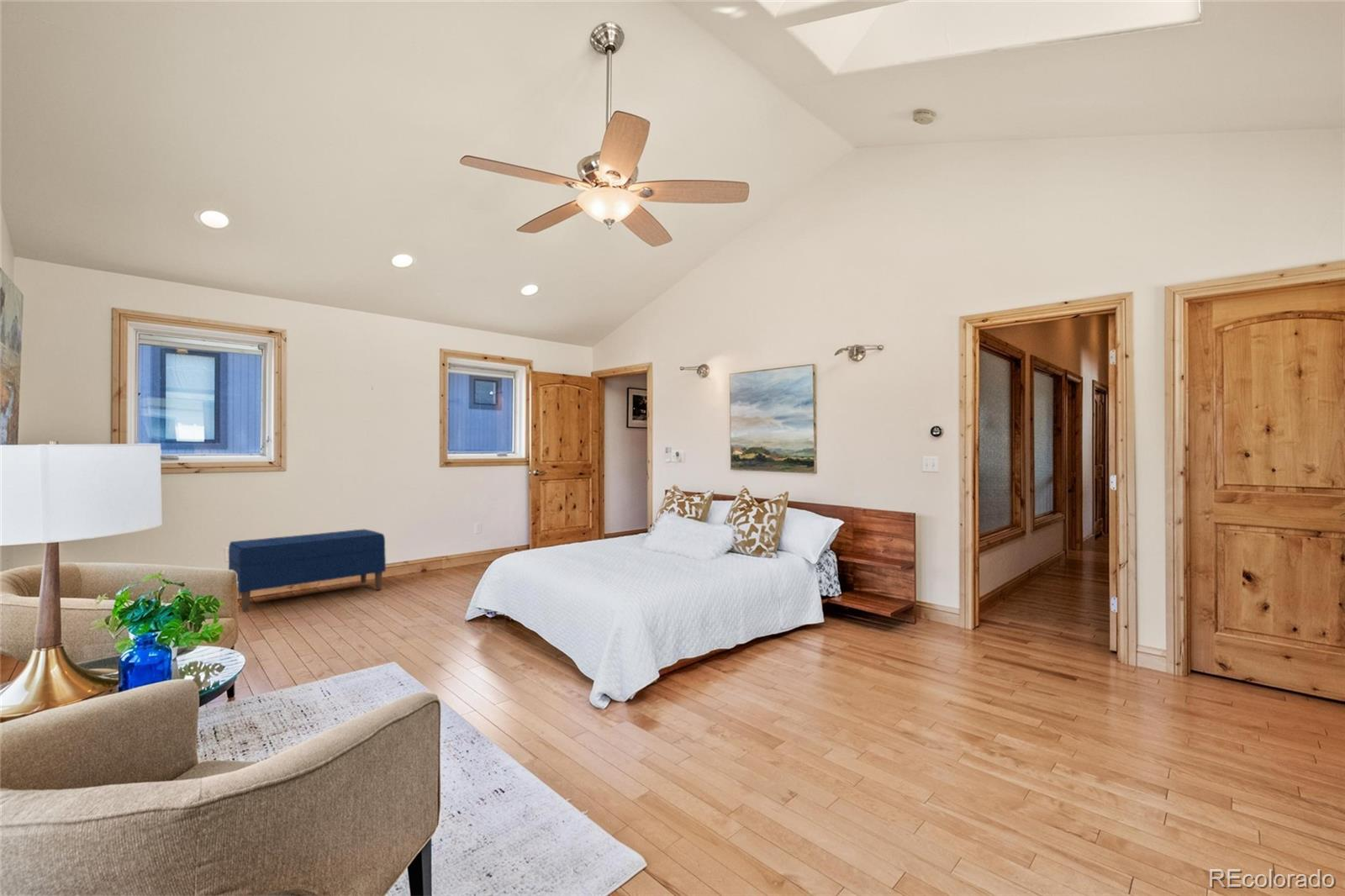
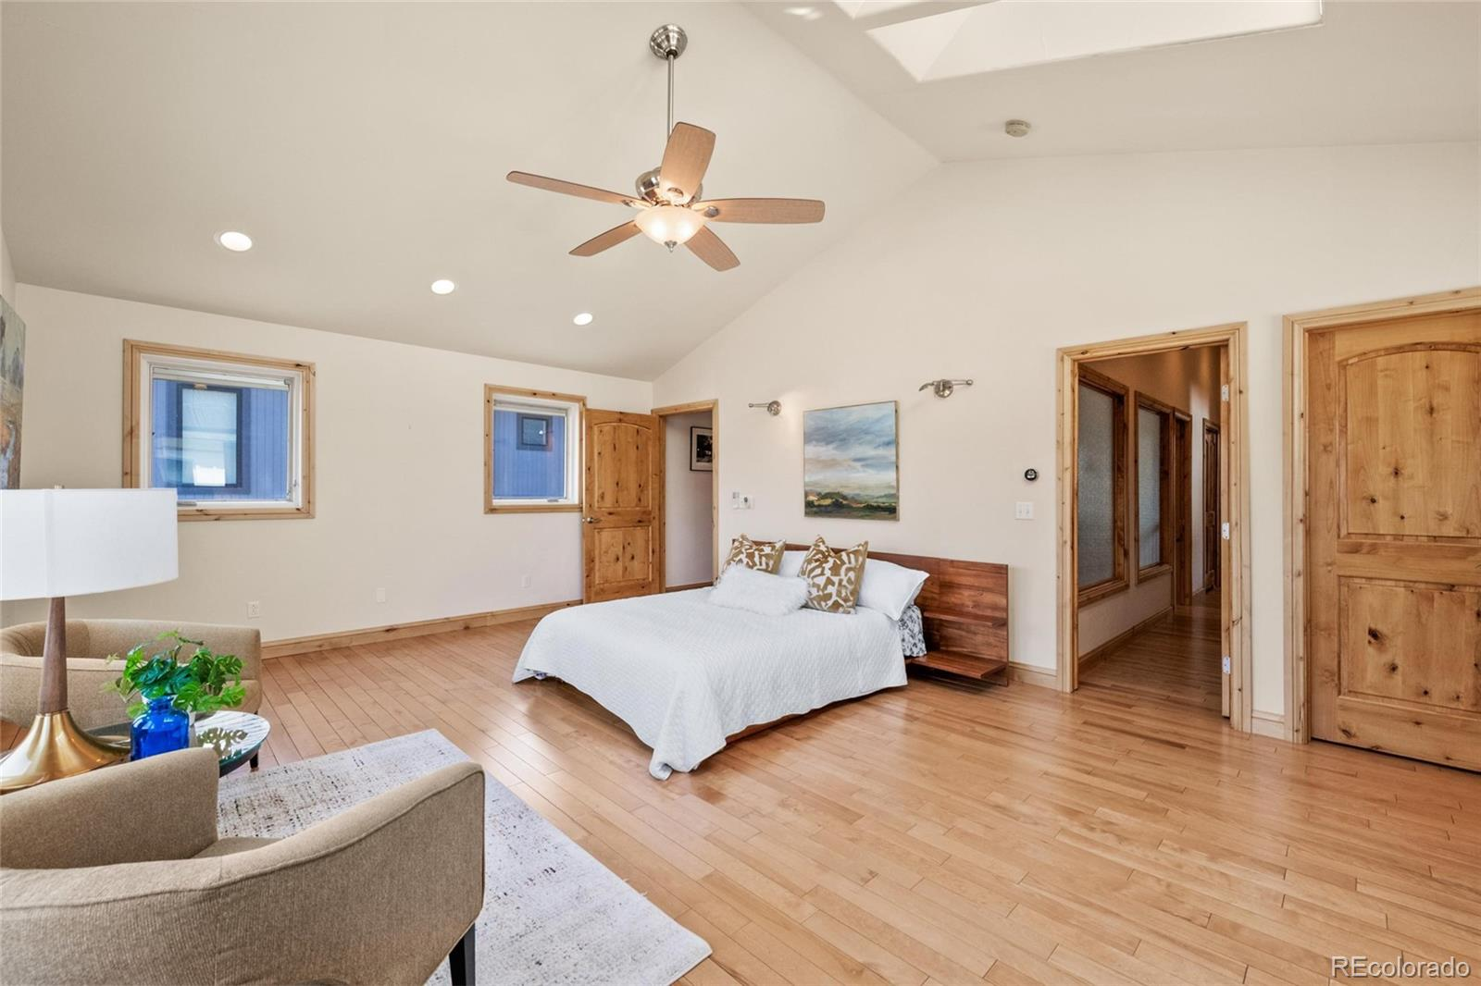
- bench (309, 567)
